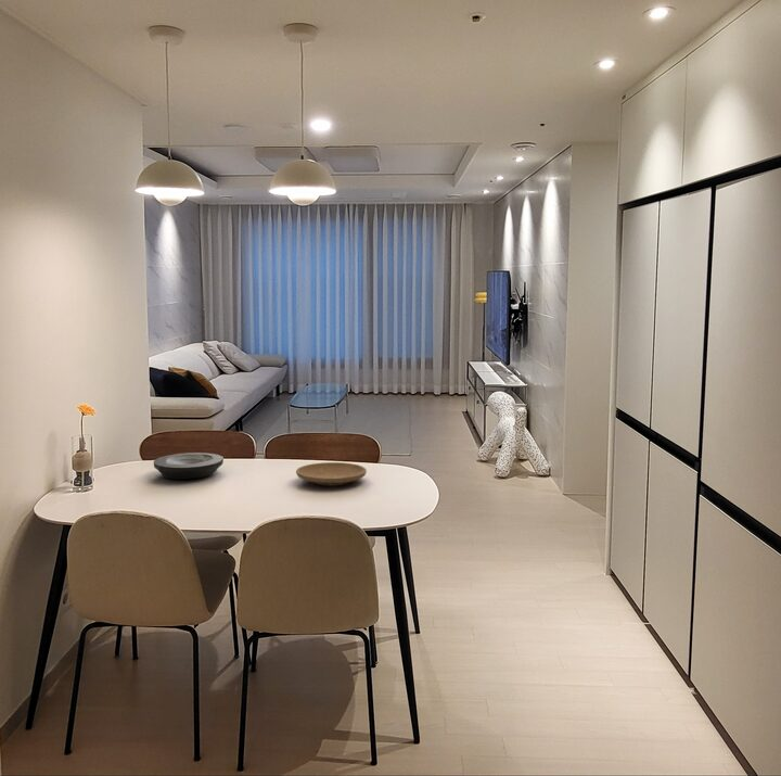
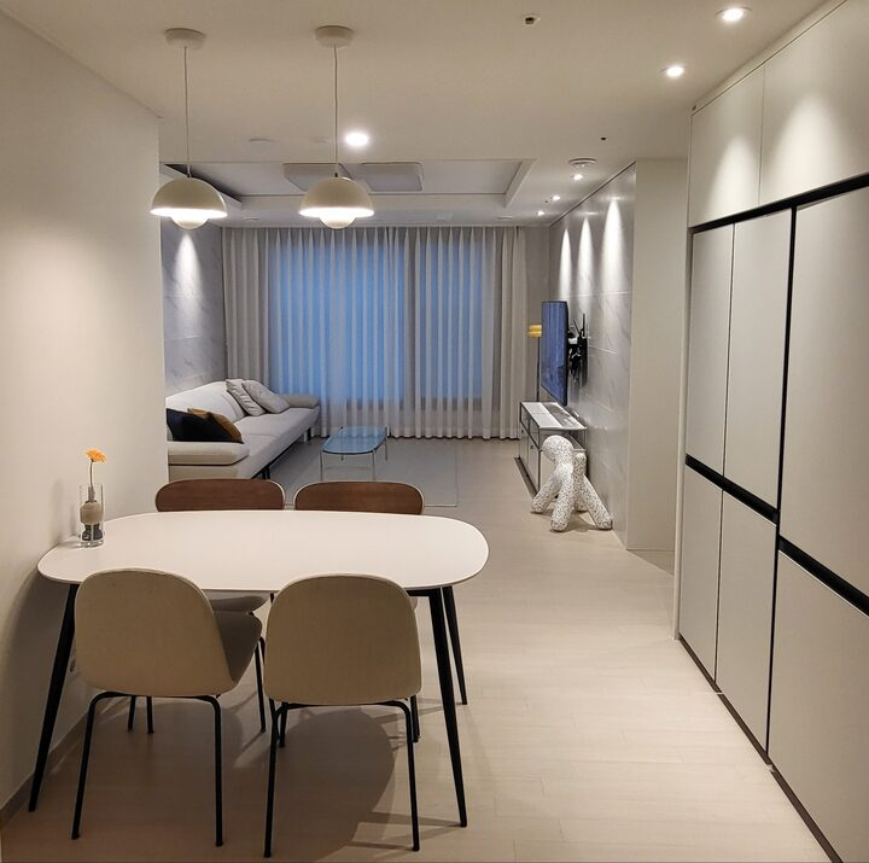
- plate (331, 475)
- plate (189, 467)
